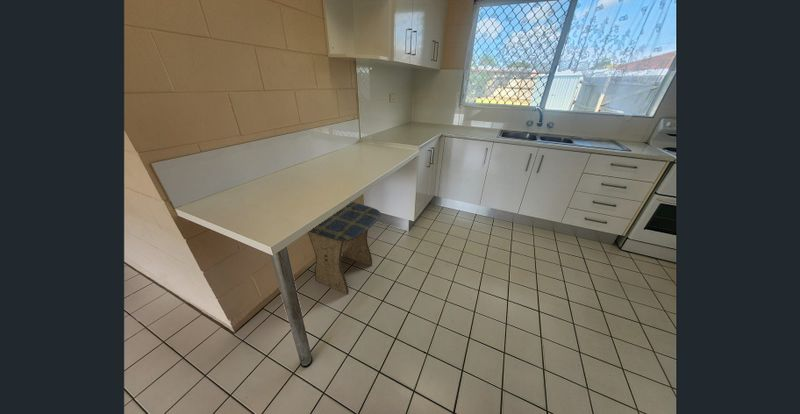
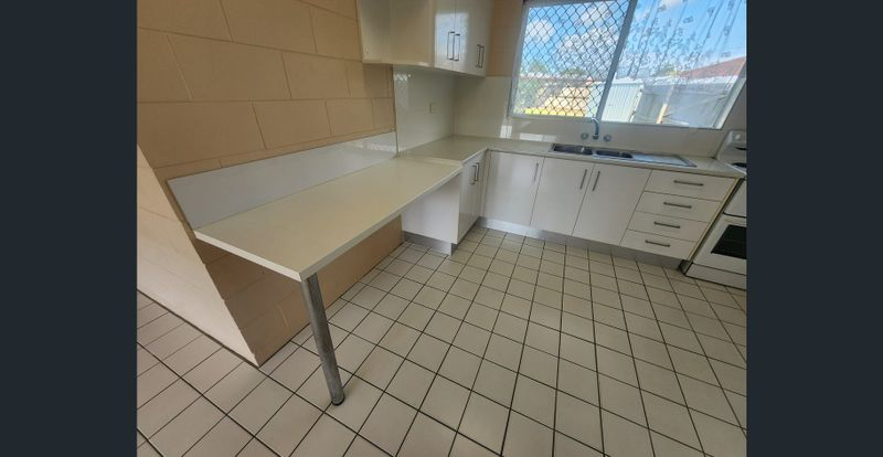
- stool (341, 246)
